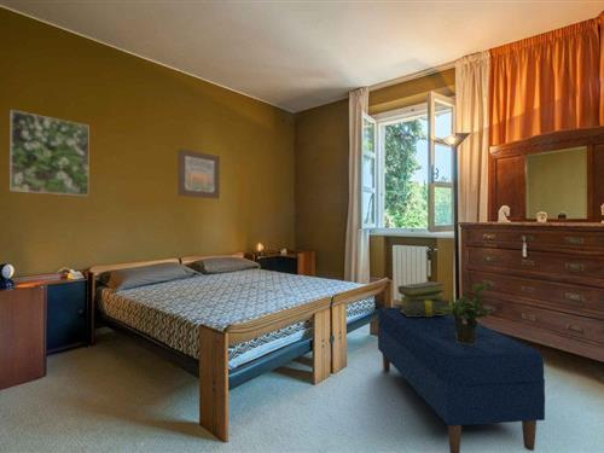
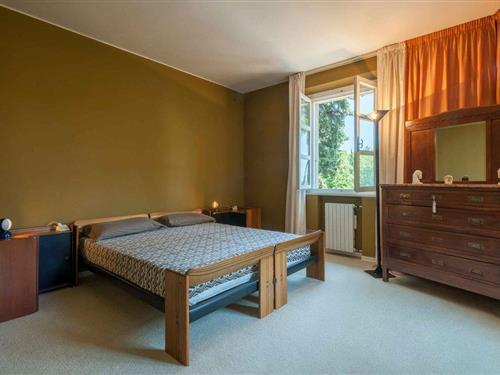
- bench (442, 362)
- stack of books (422, 298)
- potted plant (465, 310)
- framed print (52, 156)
- wall art (199, 175)
